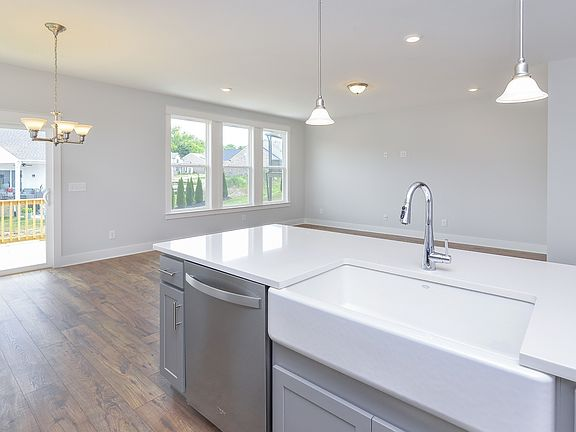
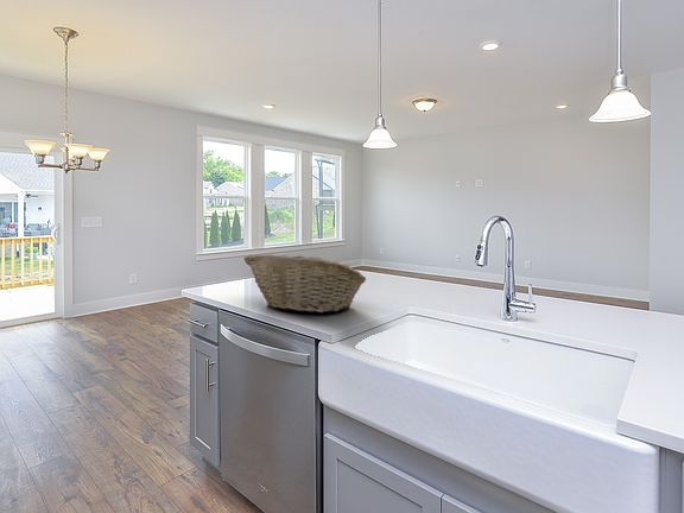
+ fruit basket (304, 279)
